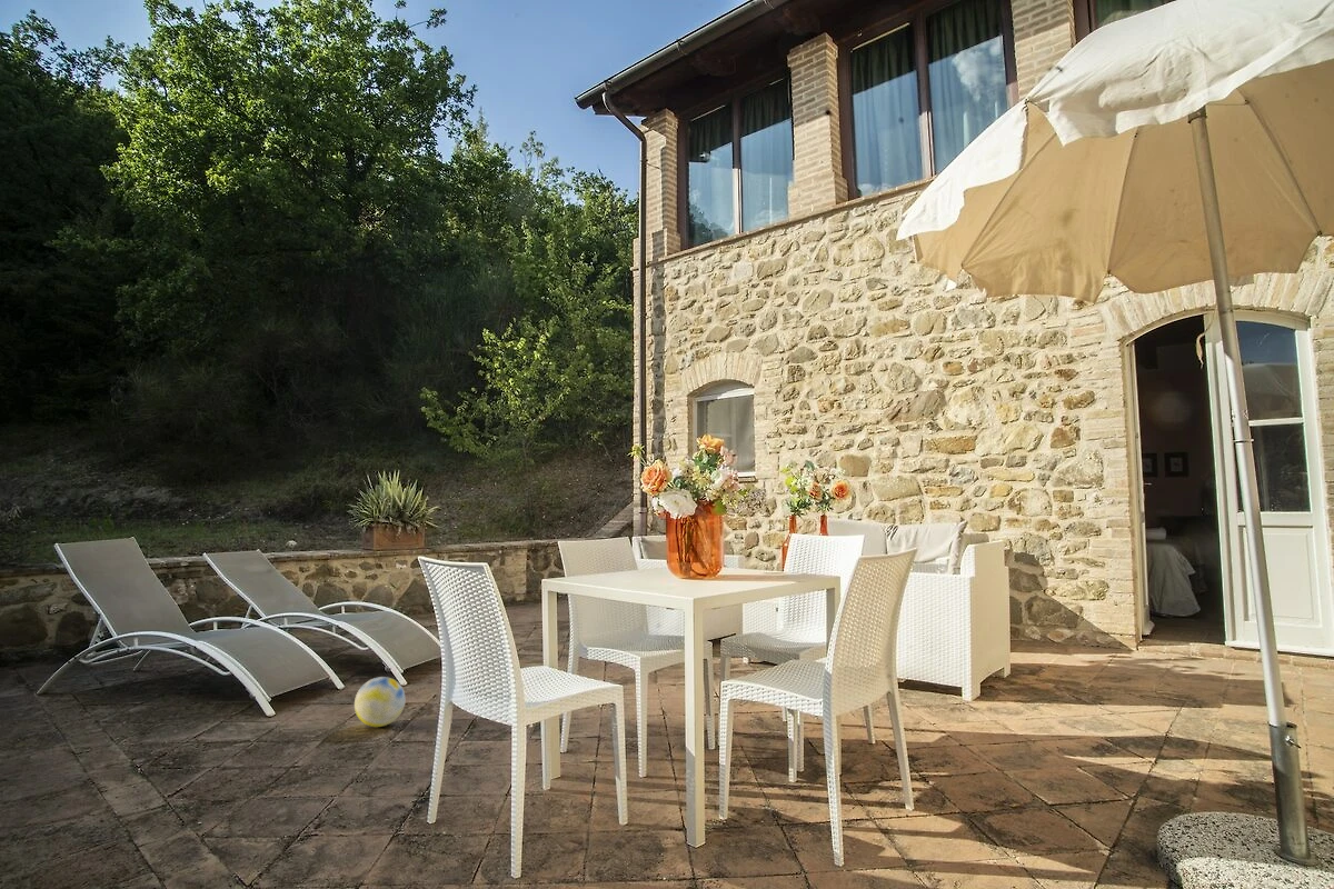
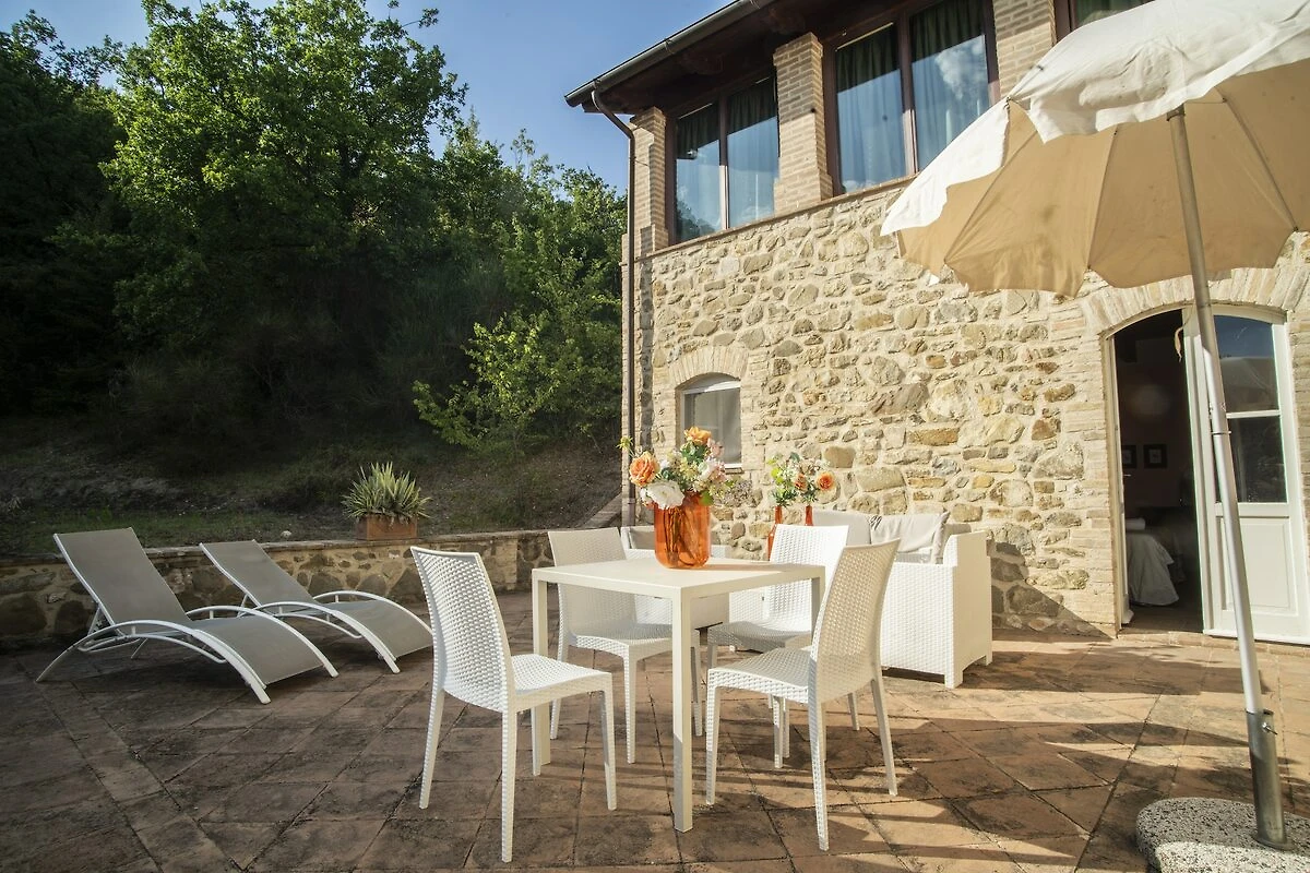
- ball (379, 701)
